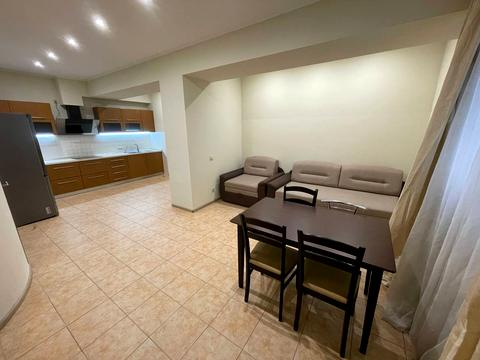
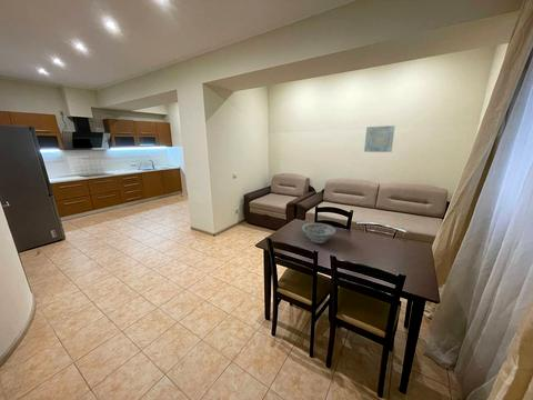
+ wall art (379, 139)
+ decorative bowl (318, 234)
